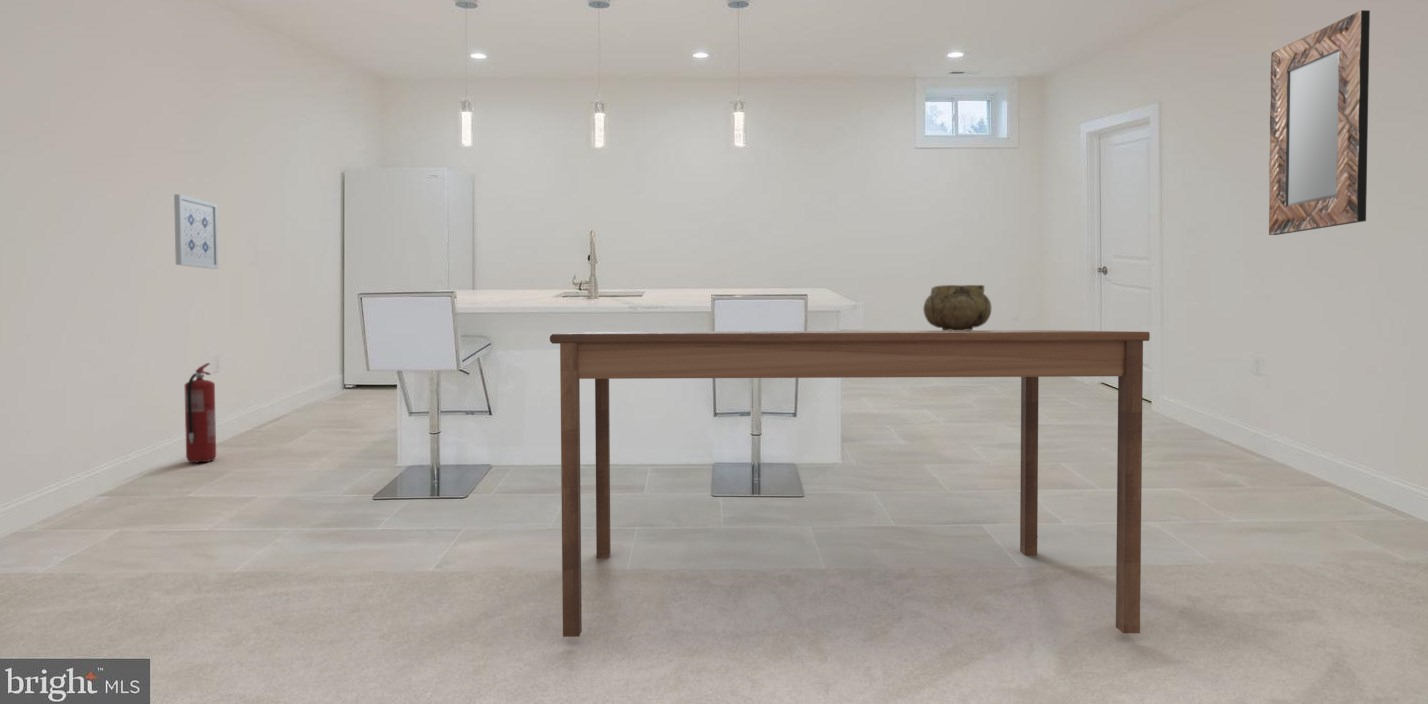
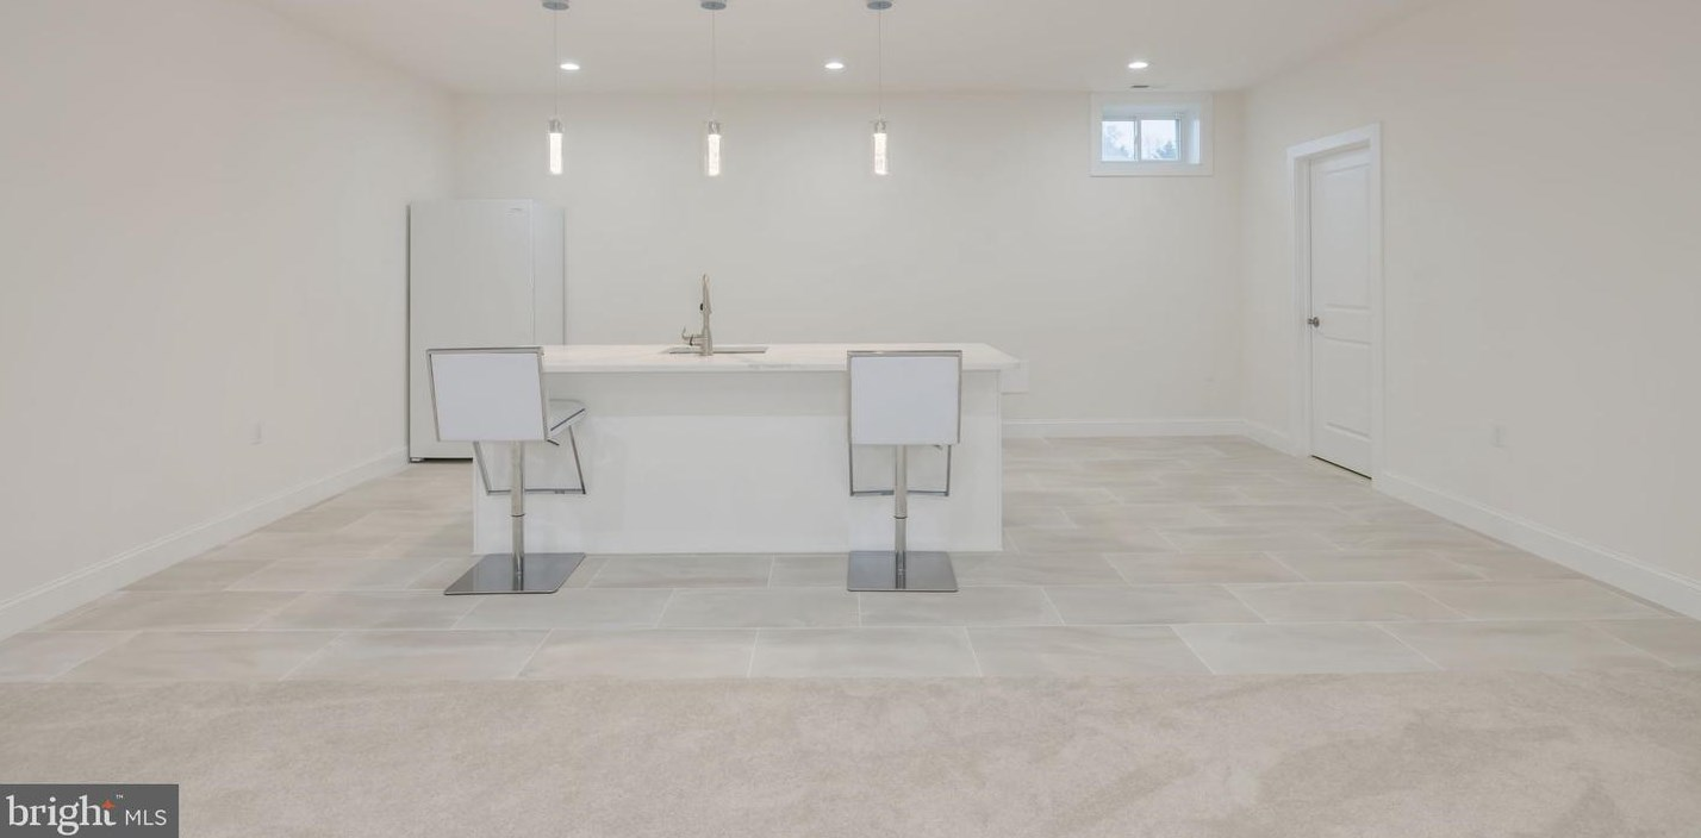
- dining table (831, 377)
- home mirror (1315, 131)
- decorative bowl (957, 307)
- wall art (197, 233)
- fire extinguisher (199, 412)
